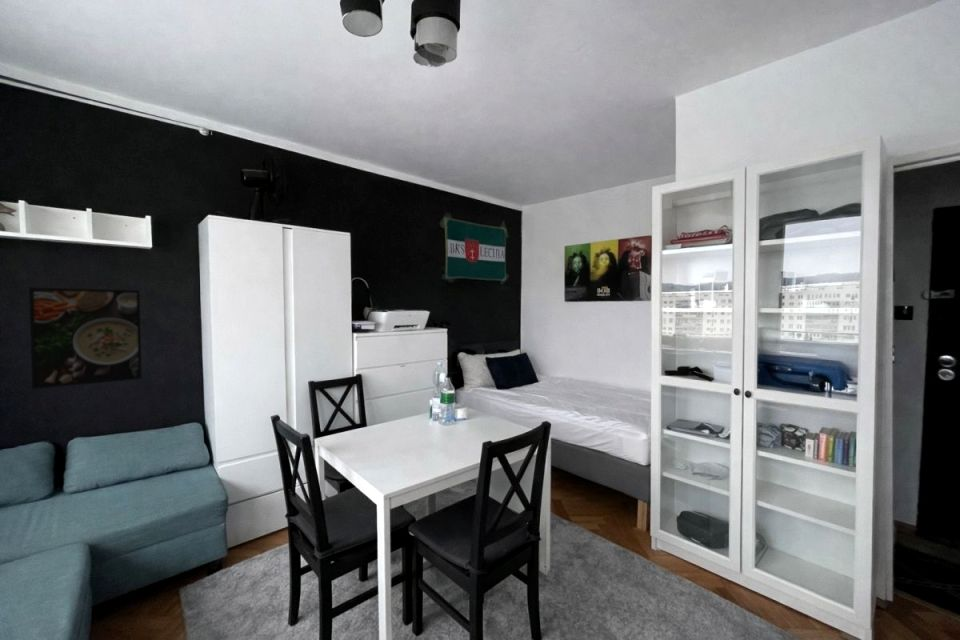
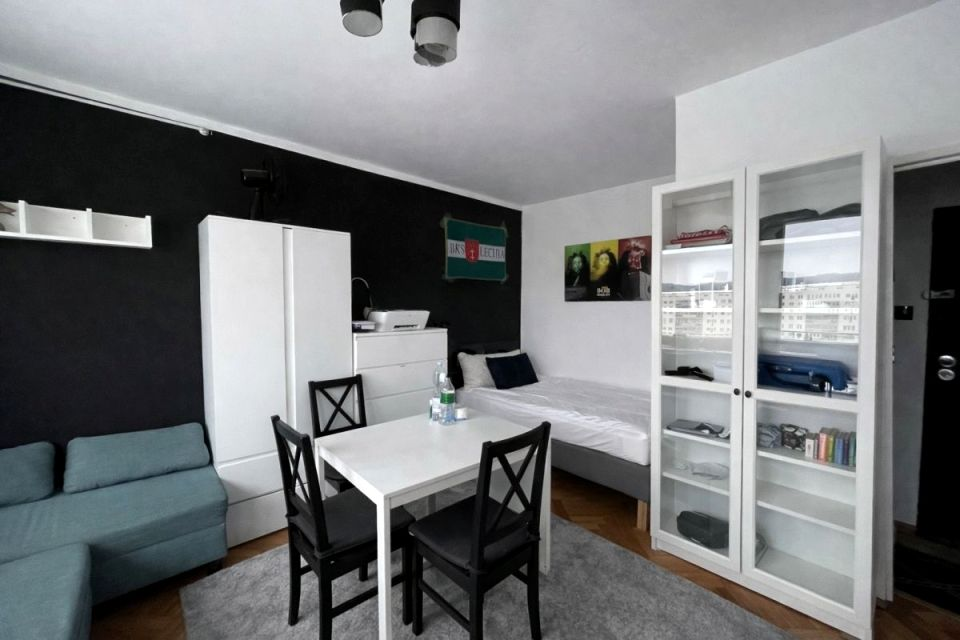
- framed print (89, 336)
